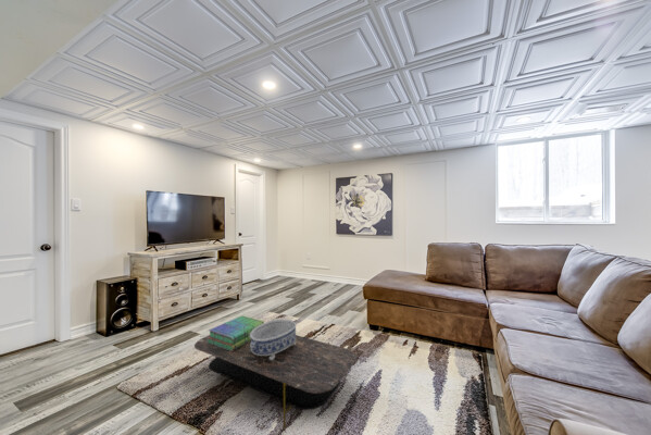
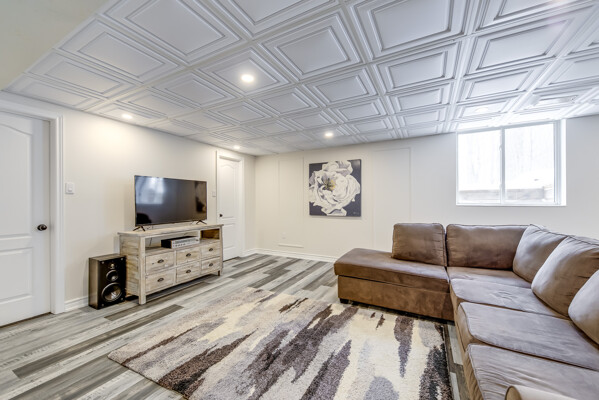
- decorative bowl (274, 337)
- coffee table (271, 365)
- stack of books (237, 331)
